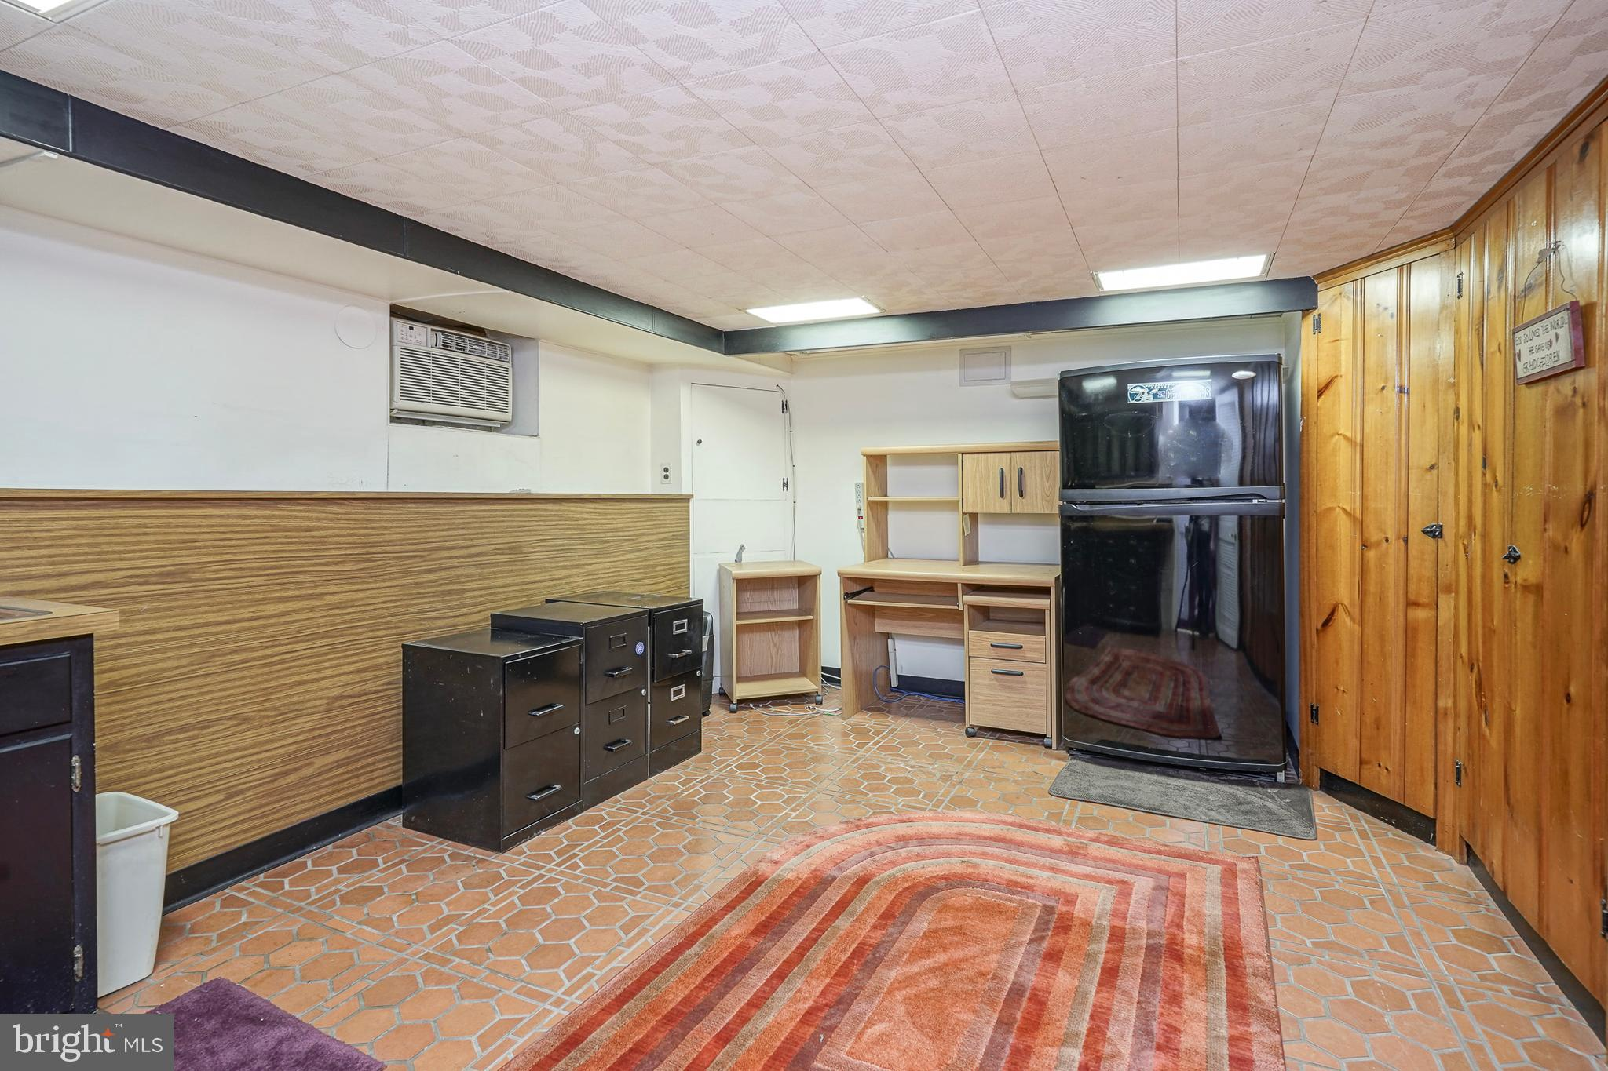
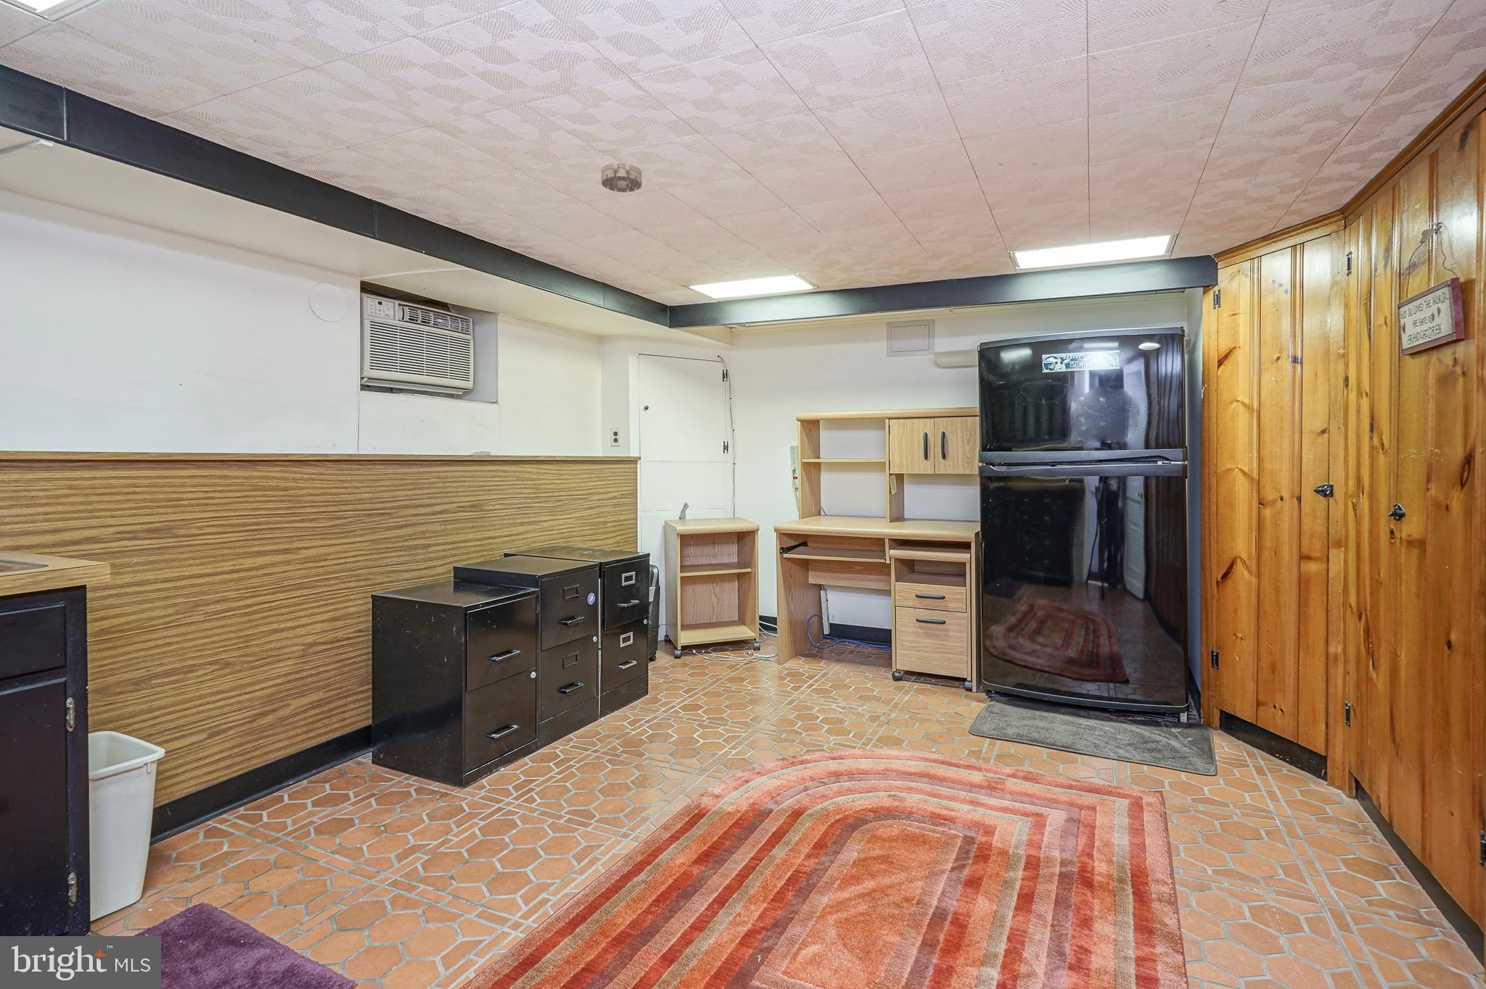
+ smoke detector (621, 177)
